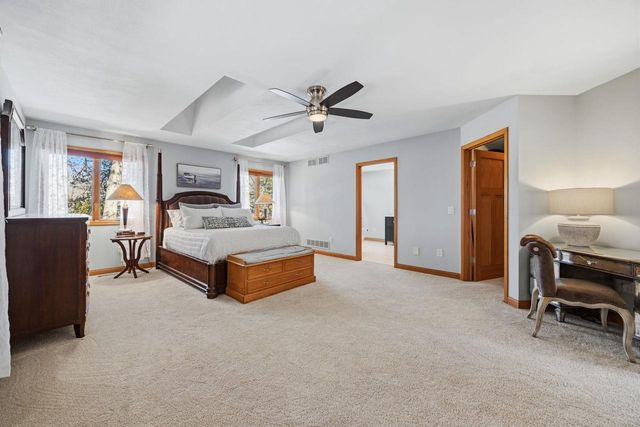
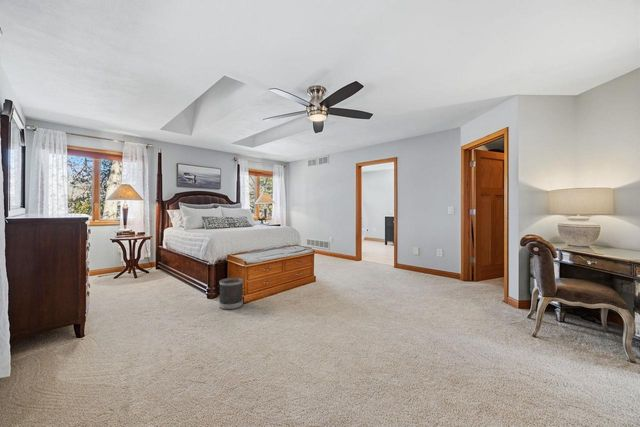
+ wastebasket (231, 292)
